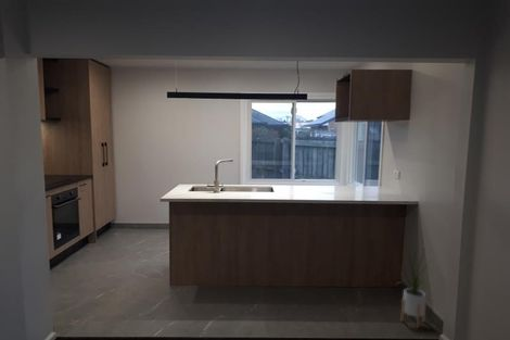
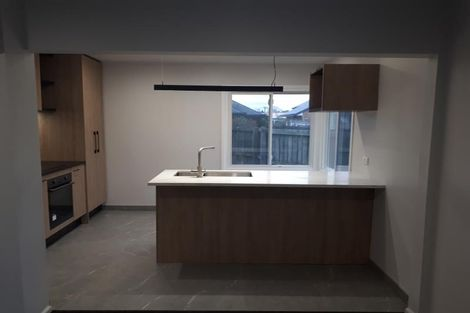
- house plant (416, 284)
